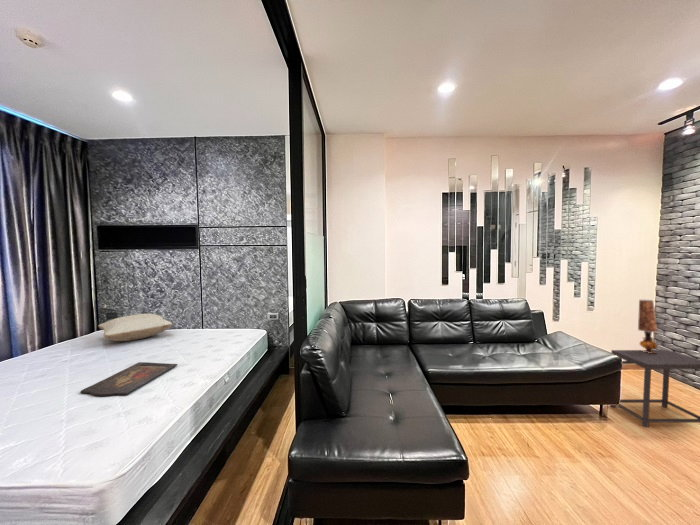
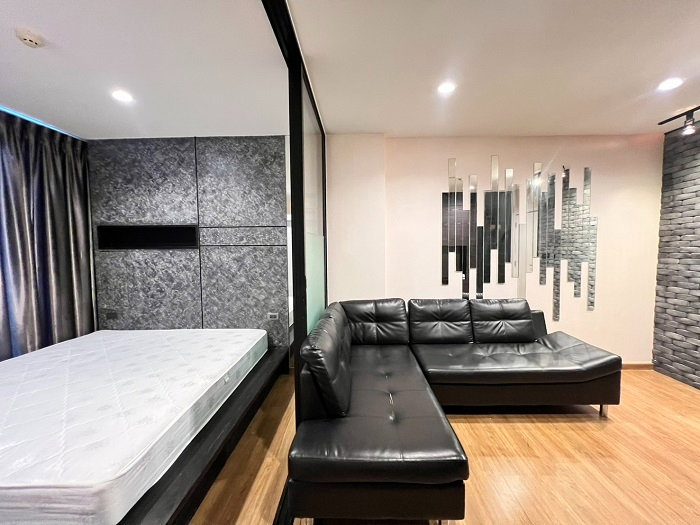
- tray (132, 377)
- pillow (136, 327)
- side table (662, 389)
- table lamp (650, 326)
